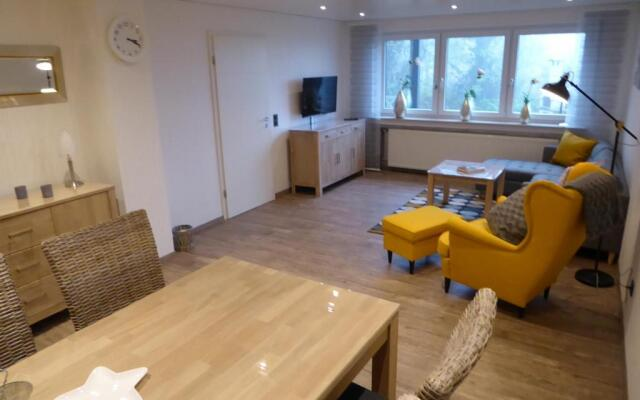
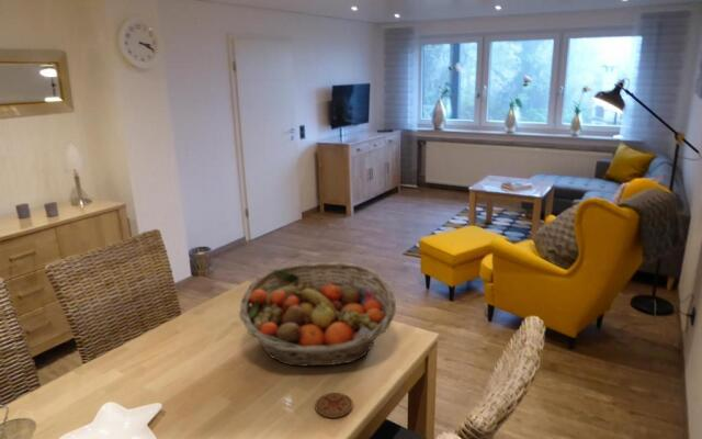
+ fruit basket (318, 312)
+ coaster (333, 404)
